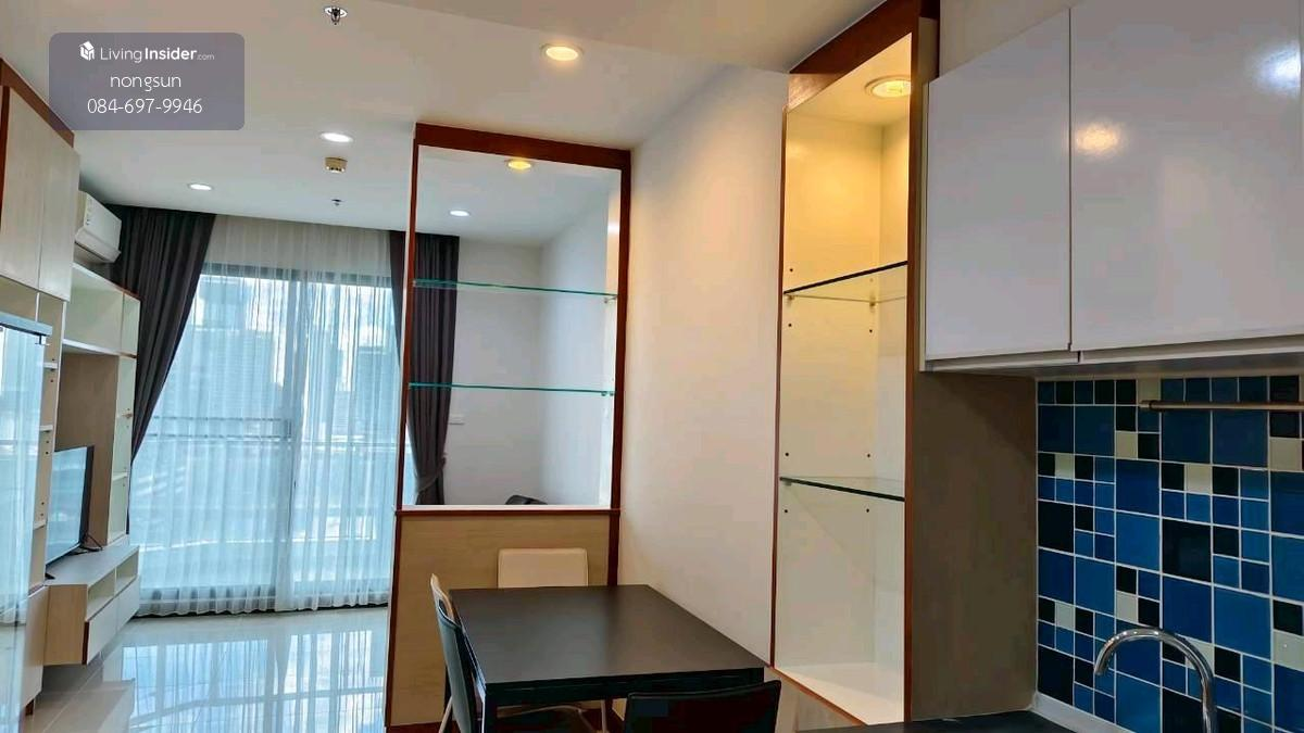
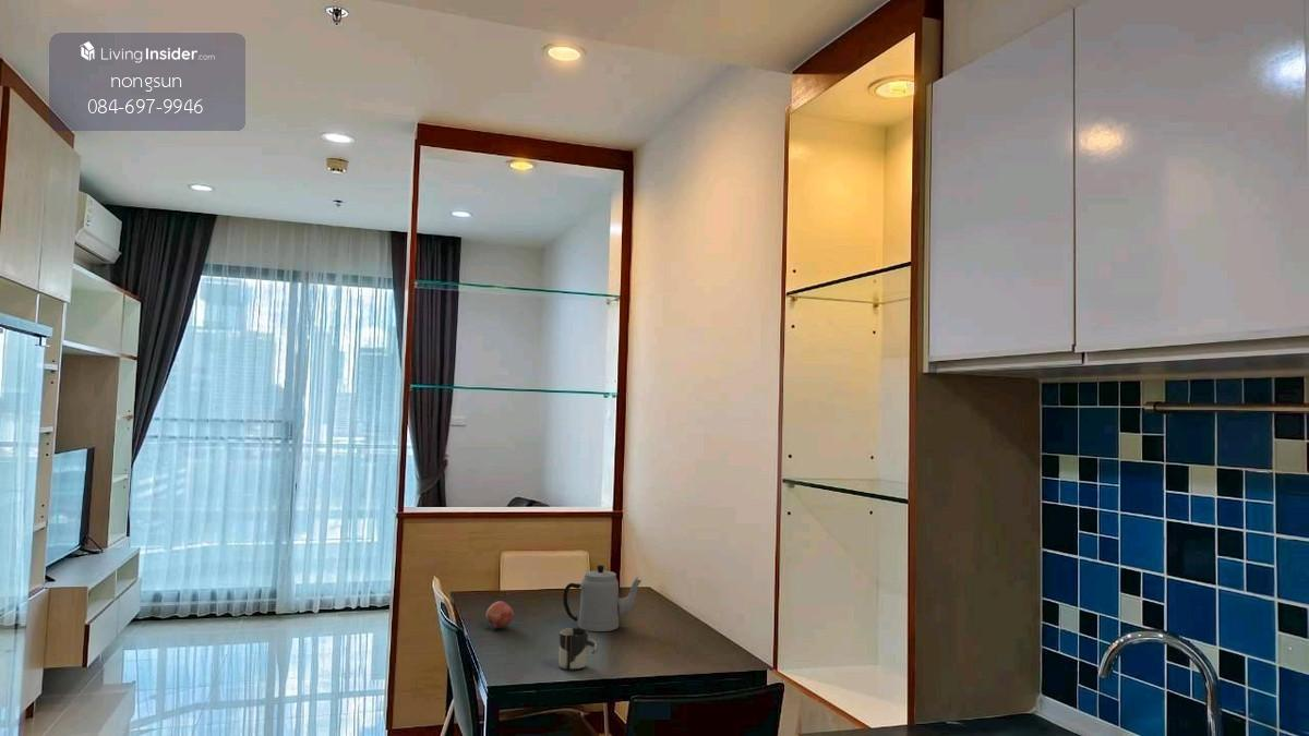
+ teapot (602, 595)
+ fruit (500, 614)
+ cup (578, 649)
